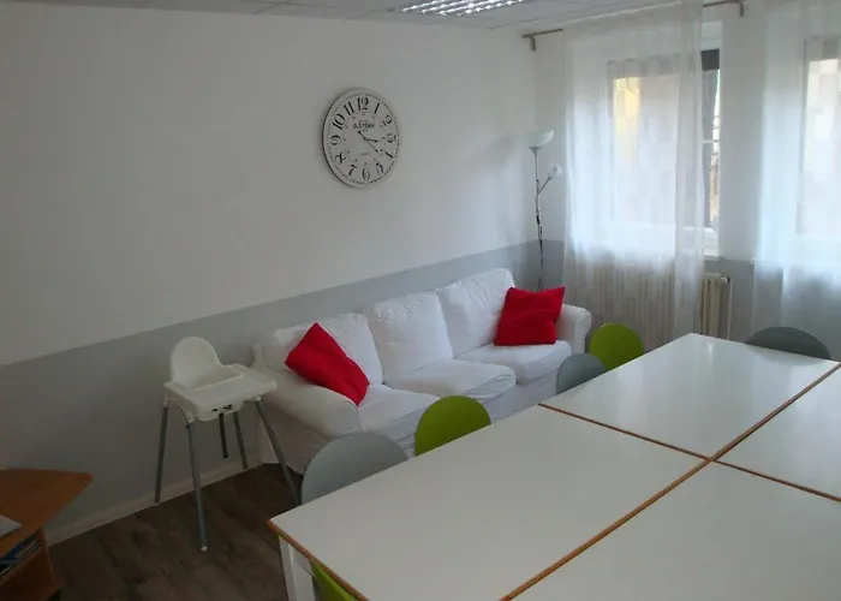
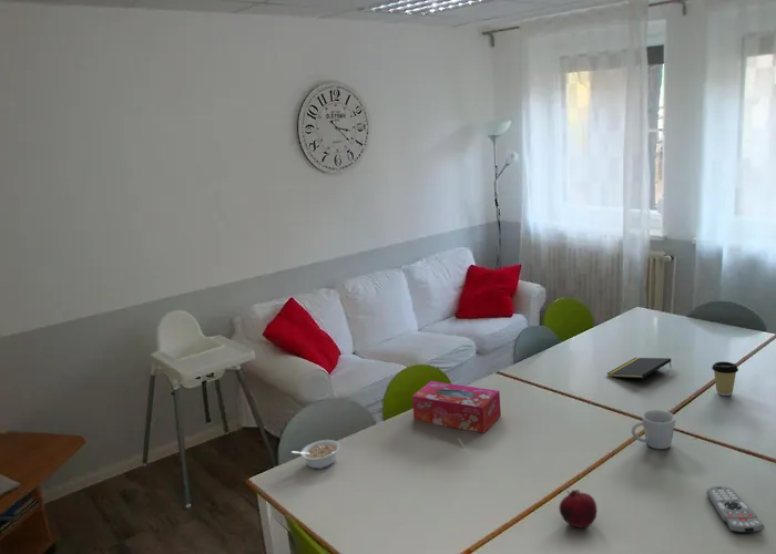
+ coffee cup (724, 378)
+ tissue box (456, 406)
+ remote control (732, 509)
+ fruit (579, 507)
+ legume (319, 454)
+ mug (652, 431)
+ notepad (639, 367)
